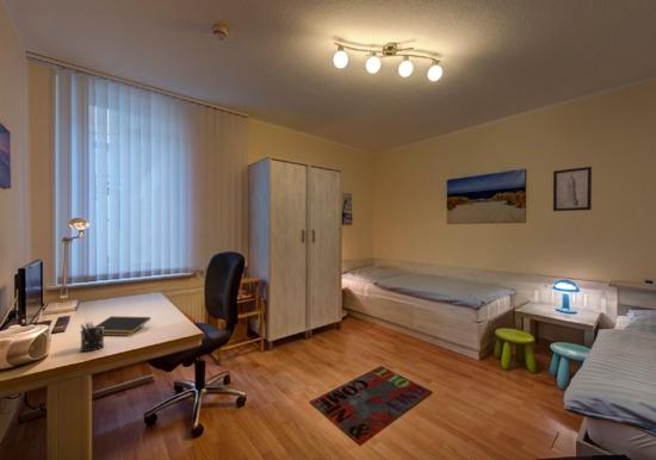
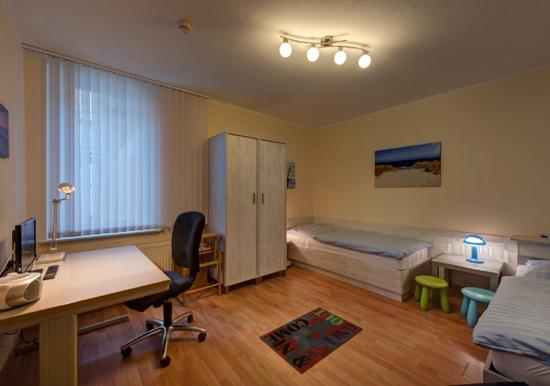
- wall art (571, 189)
- pen holder (92, 334)
- notepad (119, 325)
